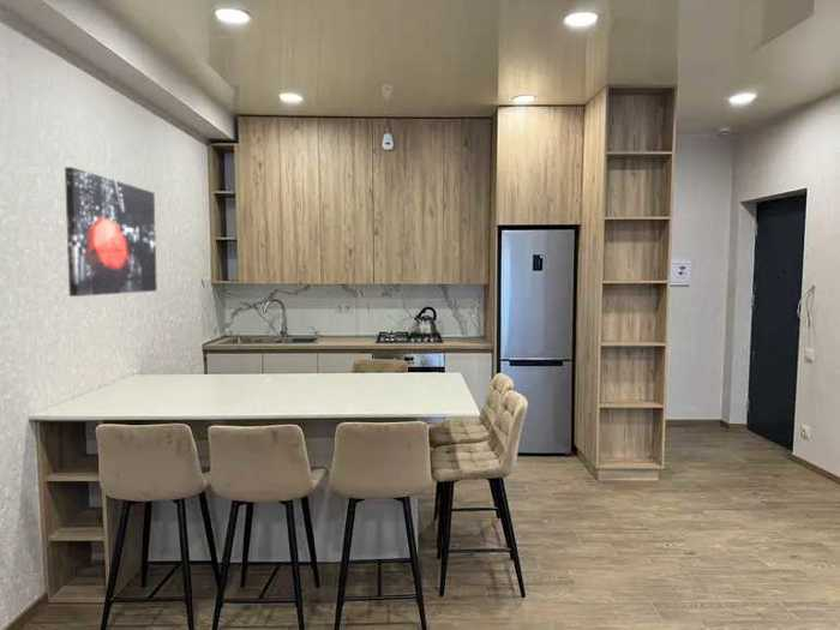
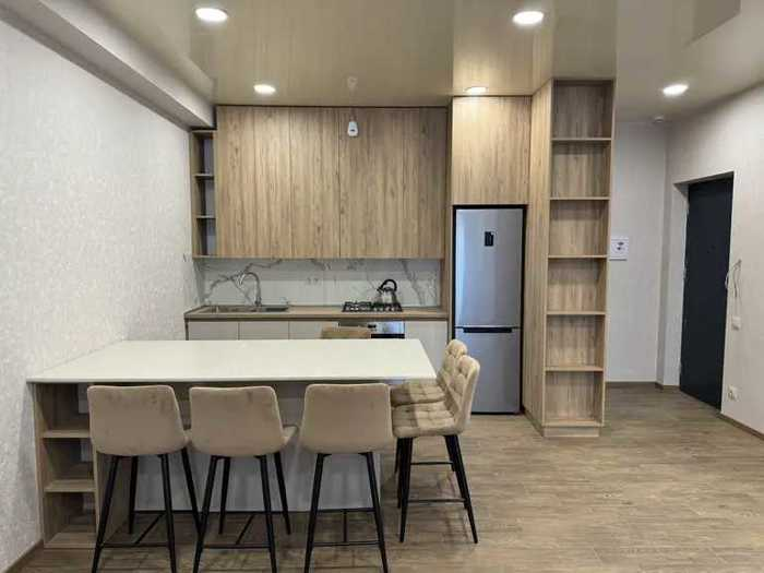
- wall art (116, 238)
